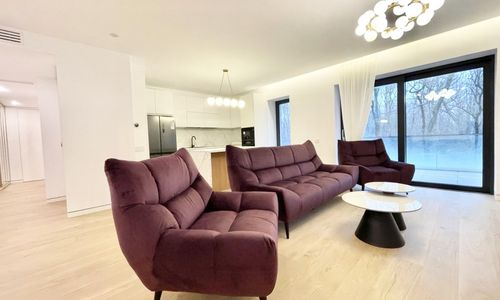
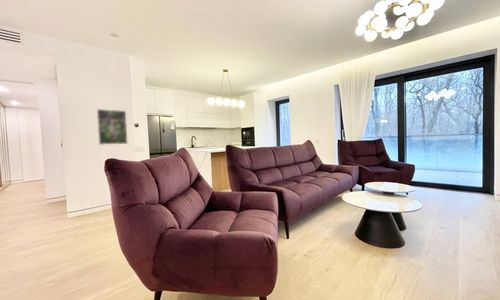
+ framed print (112, 127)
